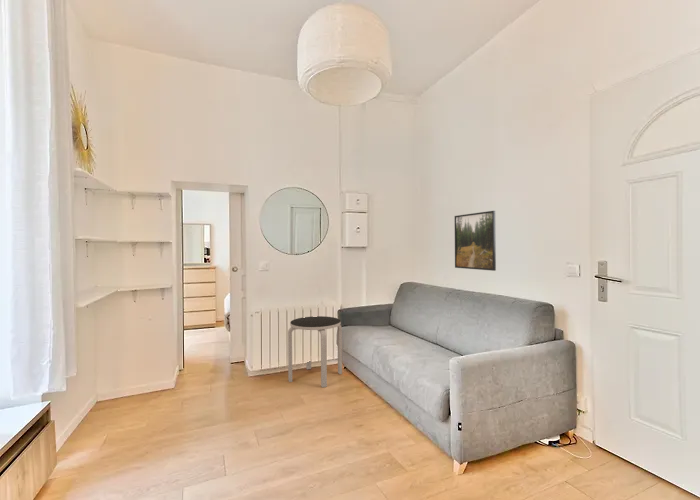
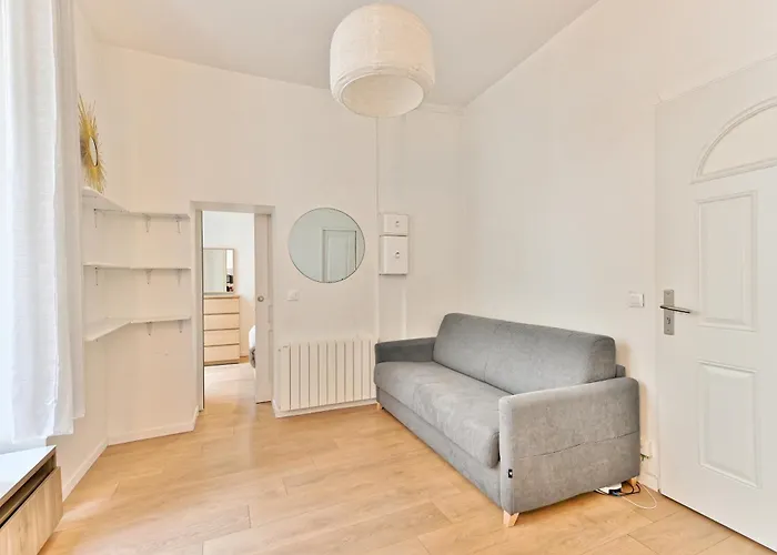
- side table (321, 349)
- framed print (473, 241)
